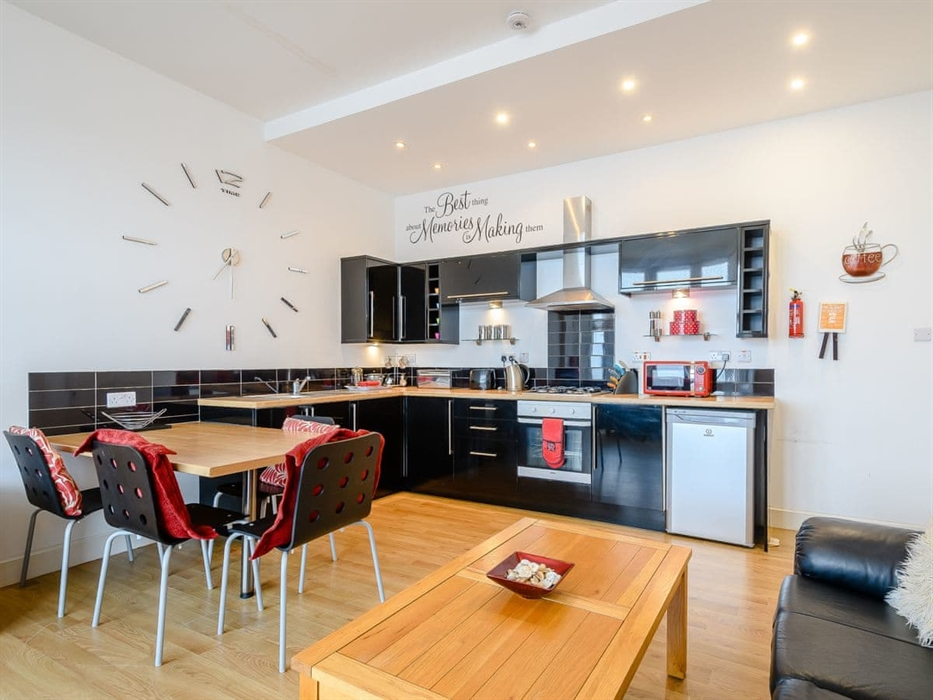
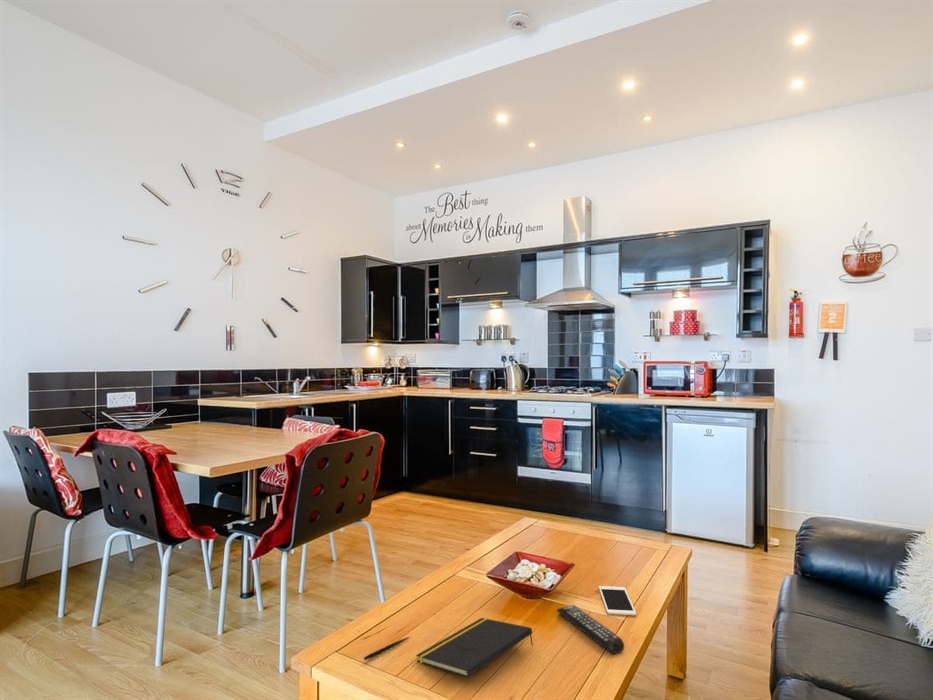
+ pen (388, 647)
+ remote control (588, 626)
+ cell phone (616, 599)
+ notepad (475, 644)
